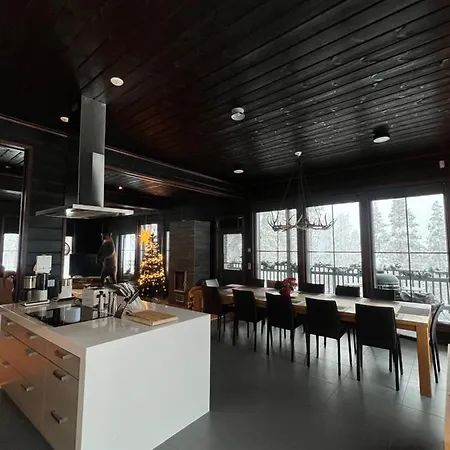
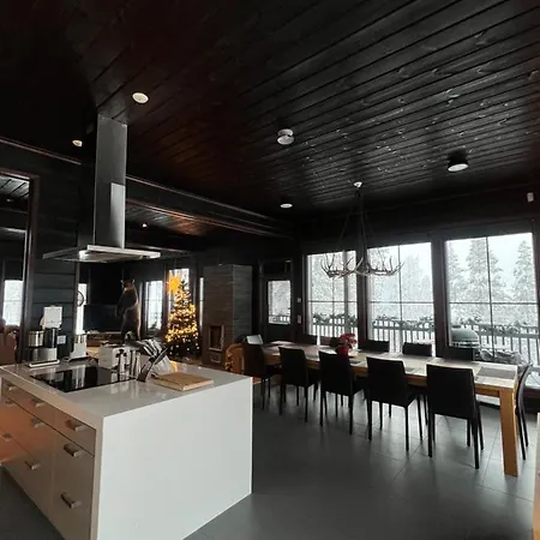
- mug (70, 315)
